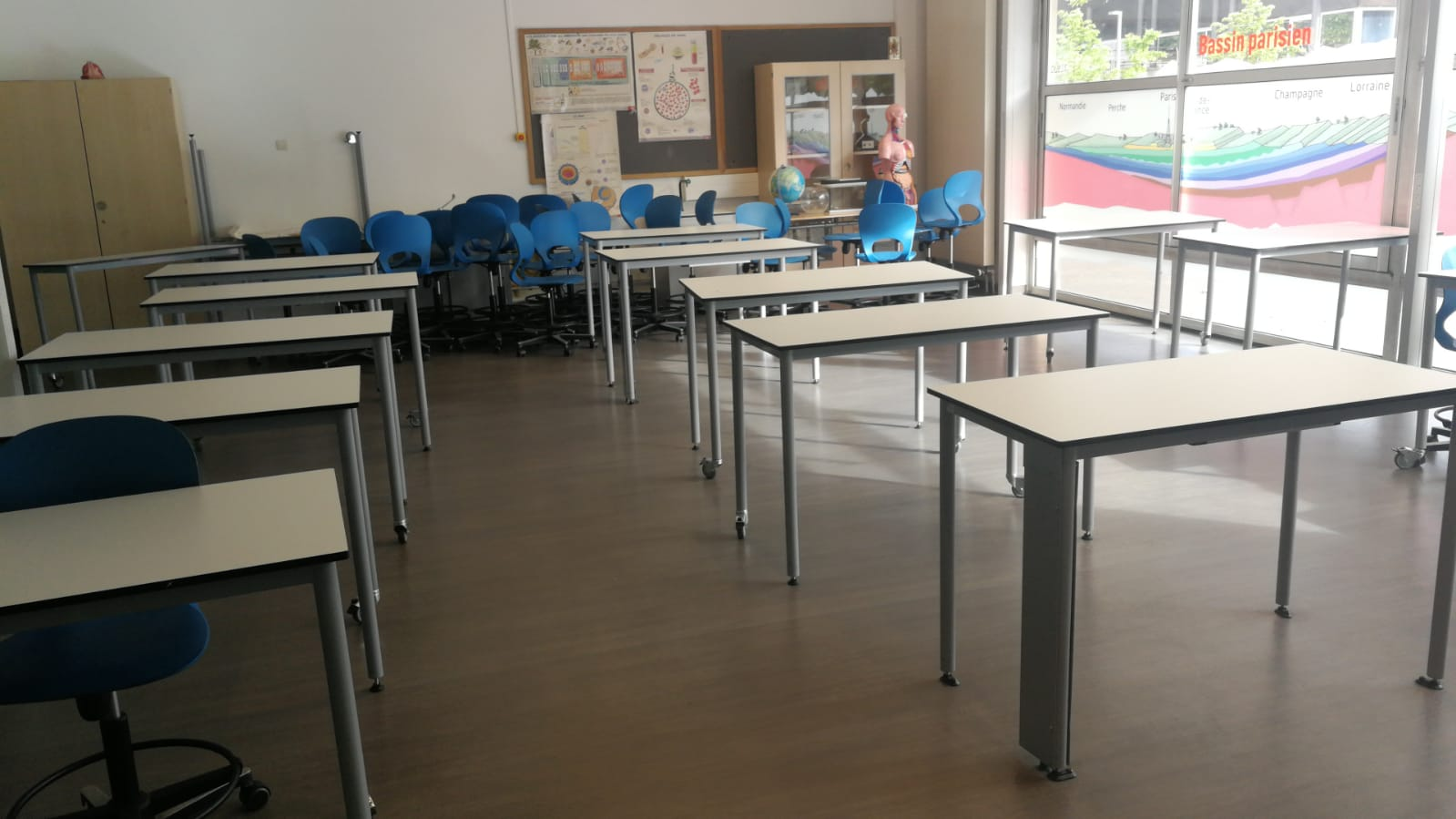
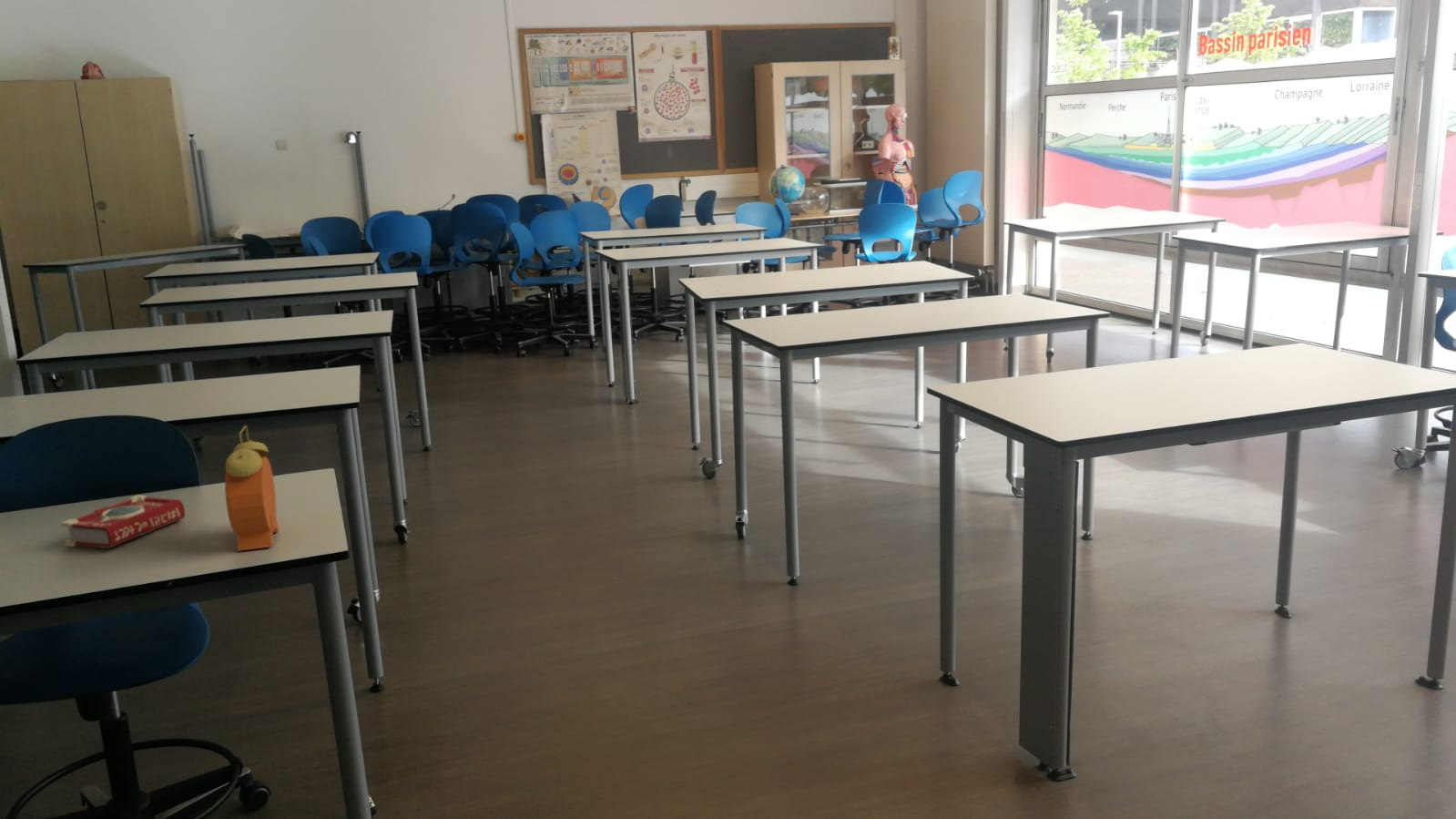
+ book (127, 517)
+ alarm clock (249, 485)
